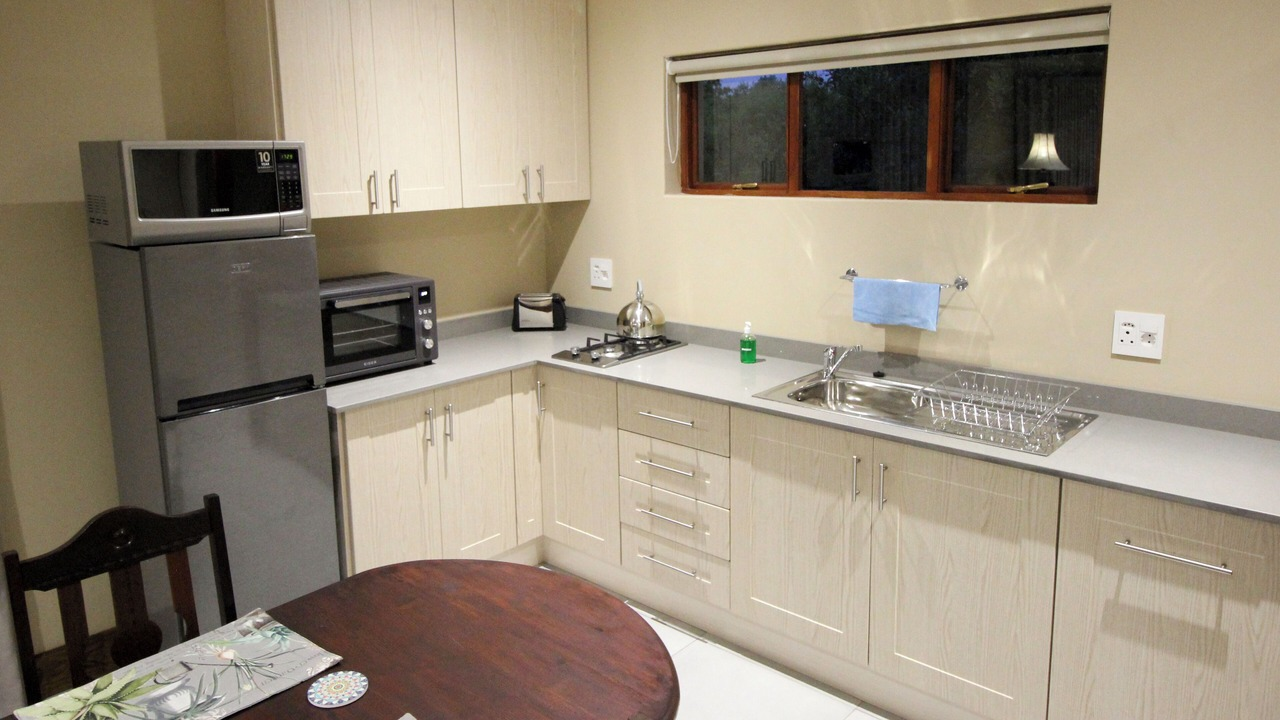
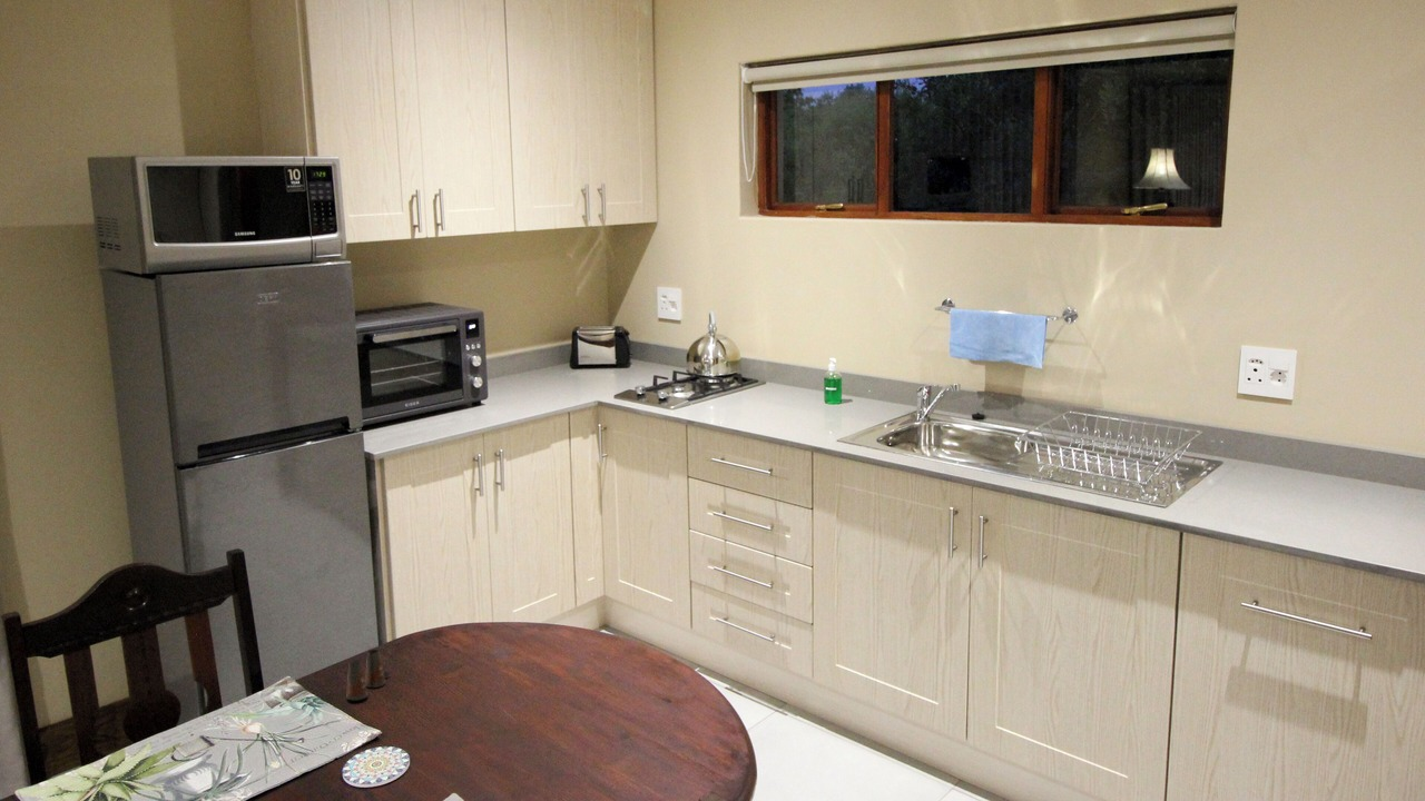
+ salt shaker (368, 671)
